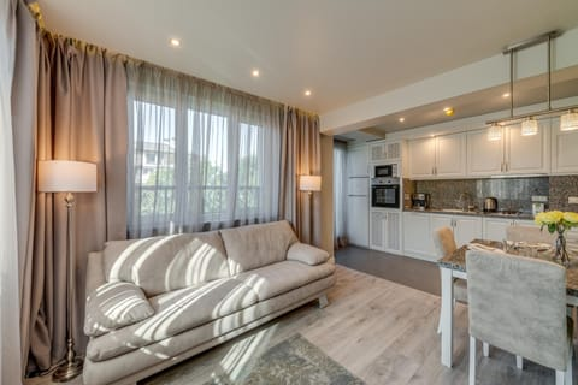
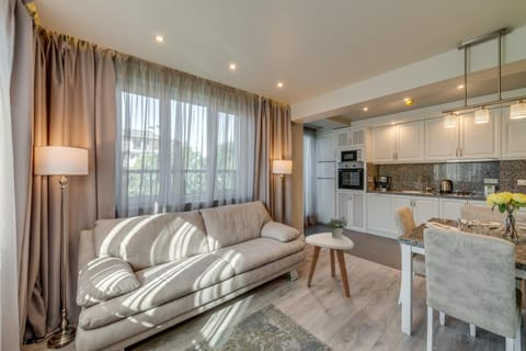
+ potted plant (338, 227)
+ side table (331, 262)
